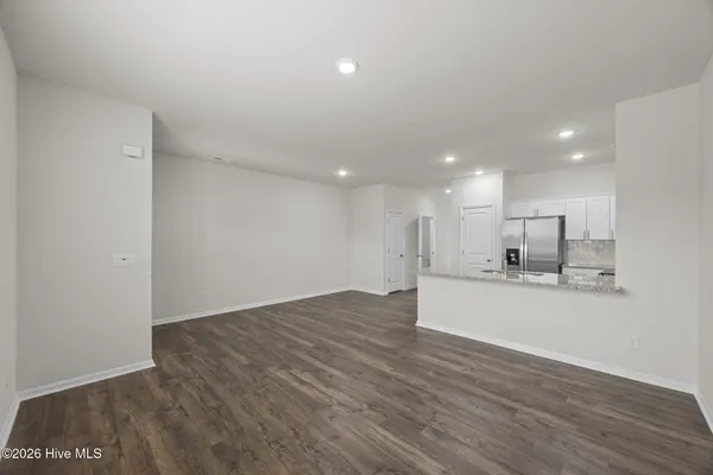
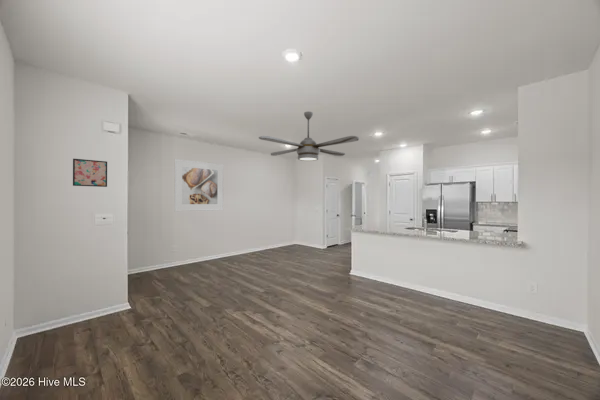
+ ceiling fan (308, 136)
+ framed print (200, 186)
+ wall art (90, 173)
